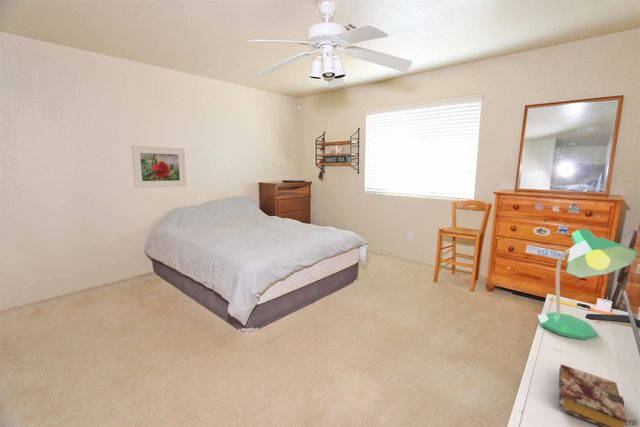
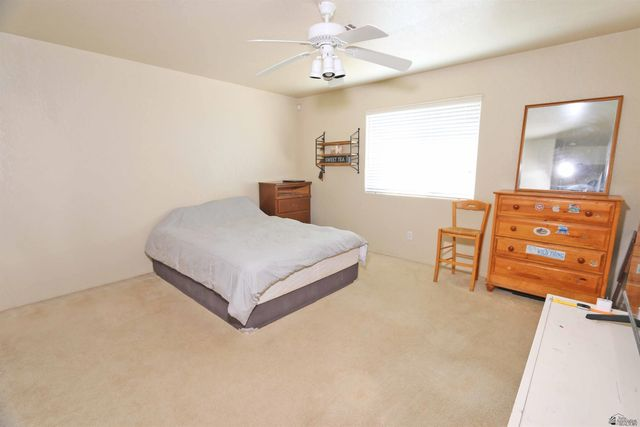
- book (589, 395)
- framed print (160, 167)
- desk lamp (581, 277)
